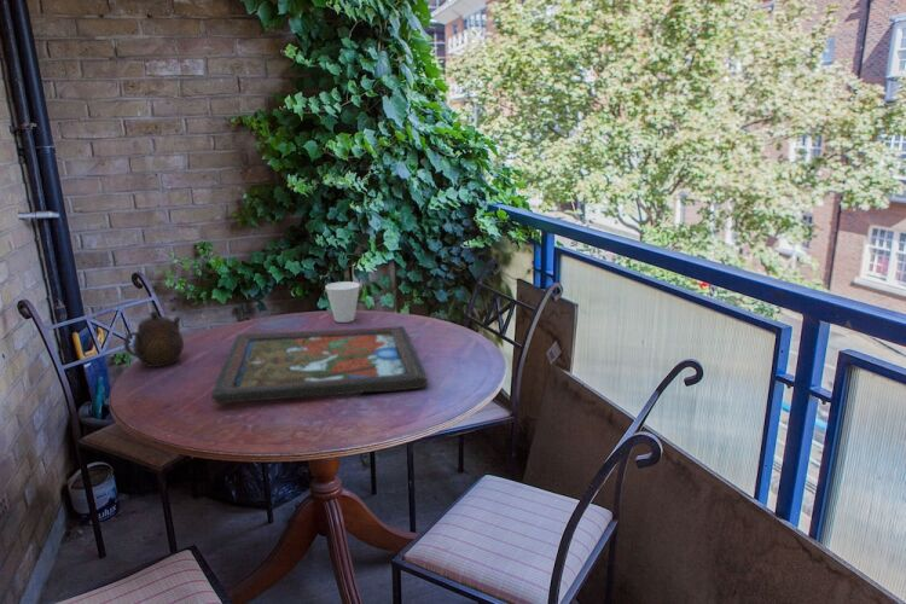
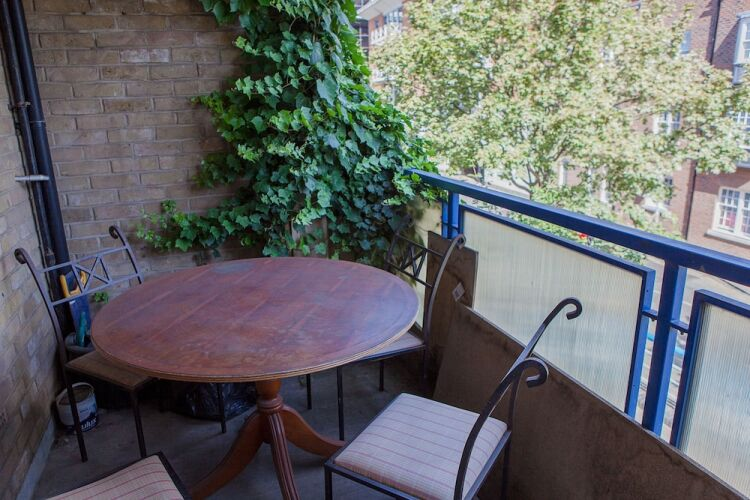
- framed painting (323, 358)
- teapot (155, 337)
- cup (343, 302)
